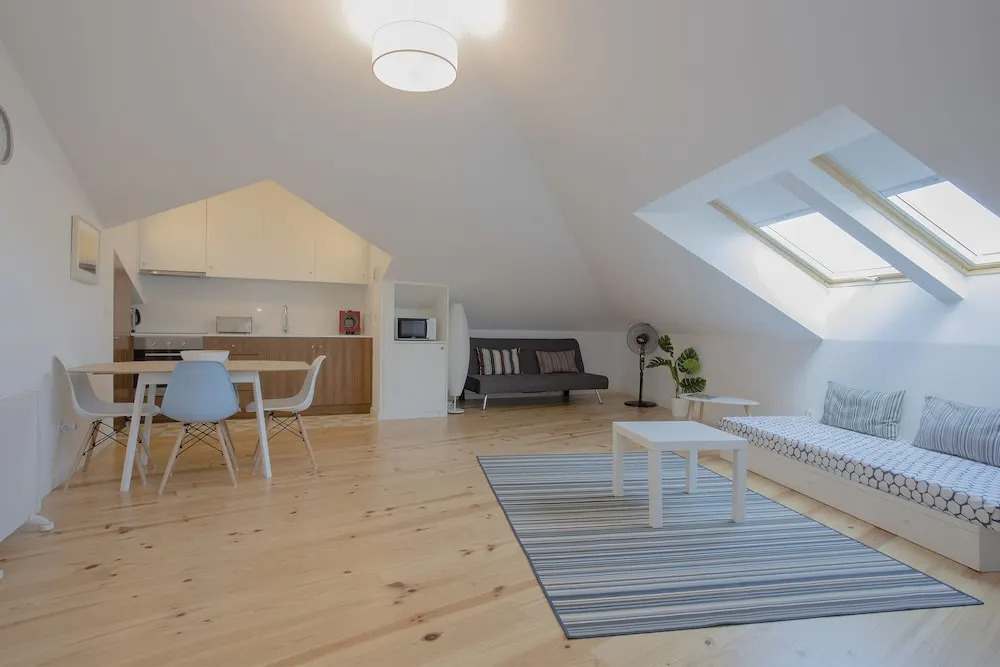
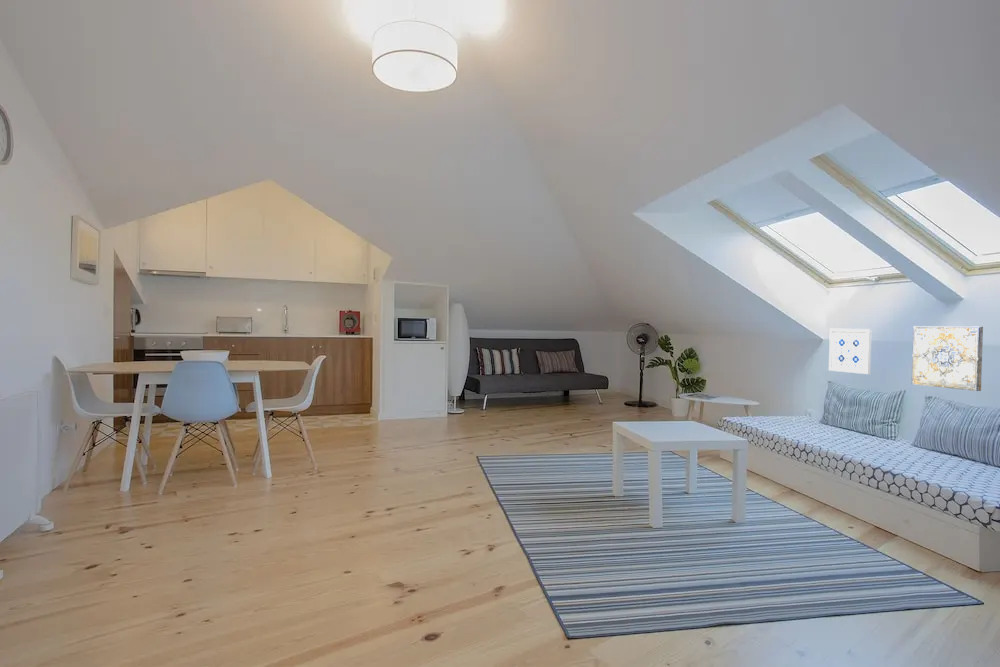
+ wall art (945, 356)
+ wall art (849, 350)
